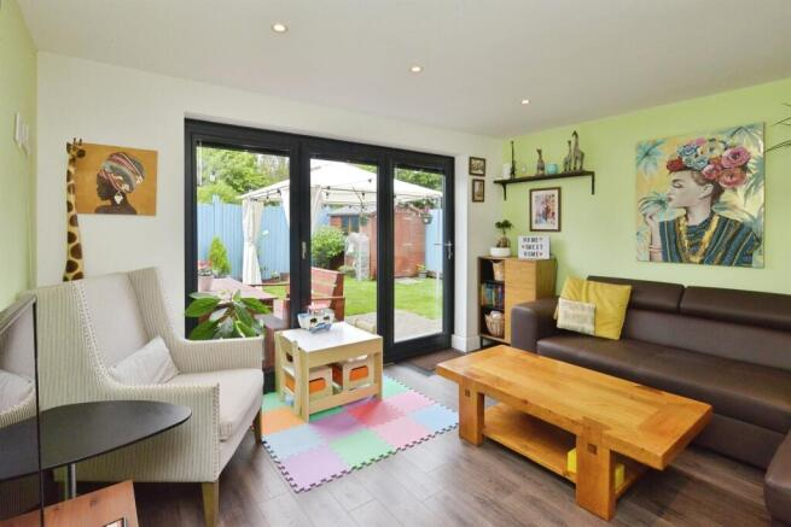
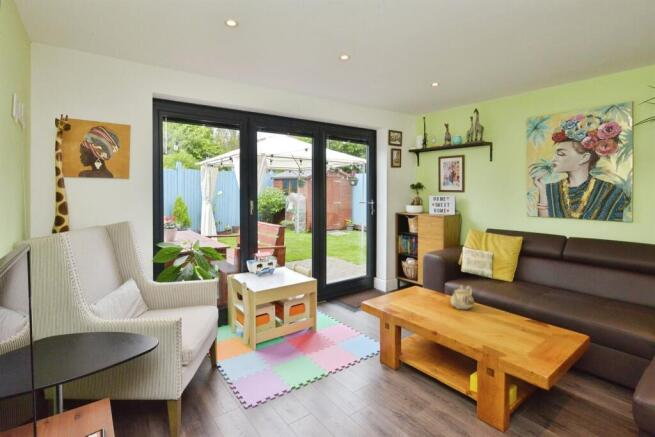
+ teapot (462, 296)
